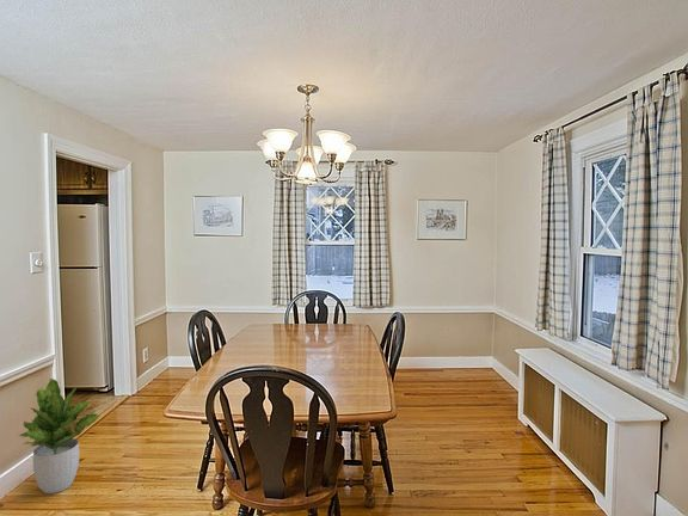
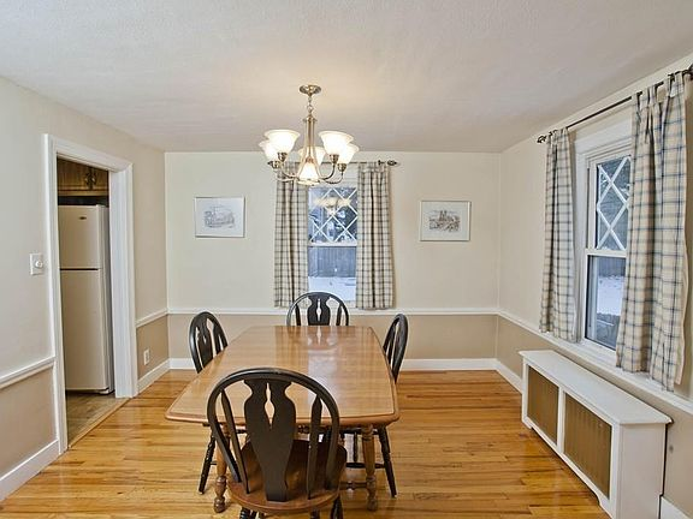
- potted plant (56, 435)
